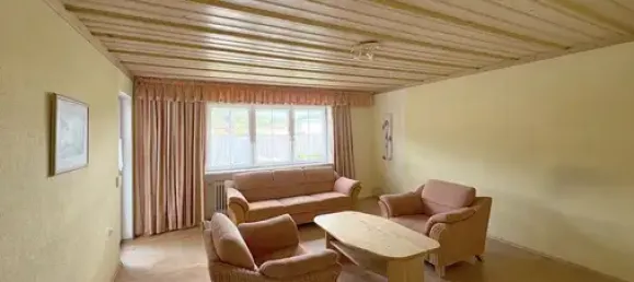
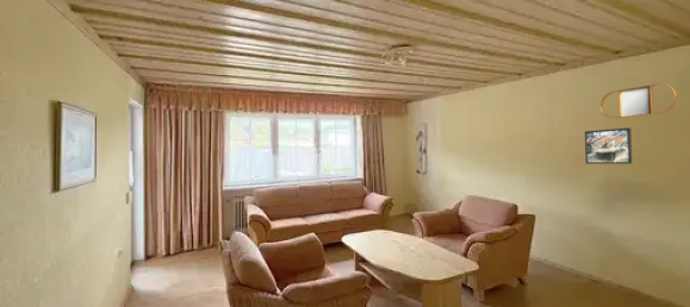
+ home mirror (635, 101)
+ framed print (607, 146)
